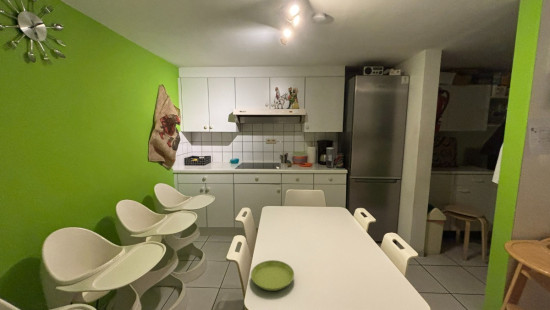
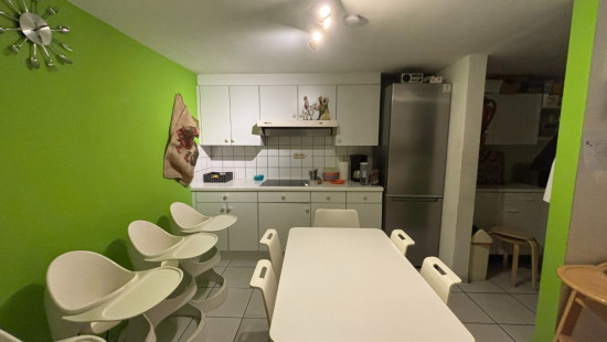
- saucer (272, 275)
